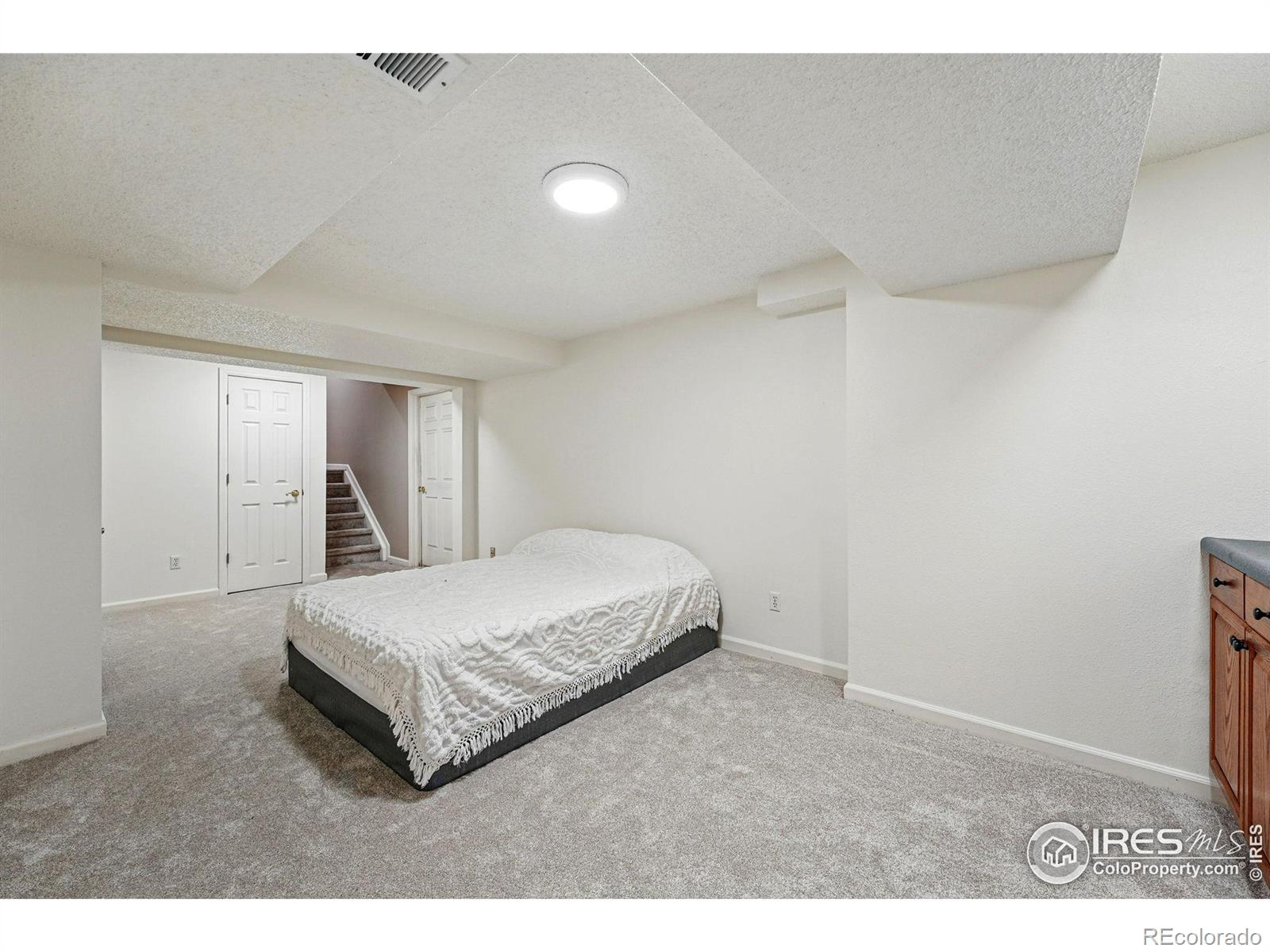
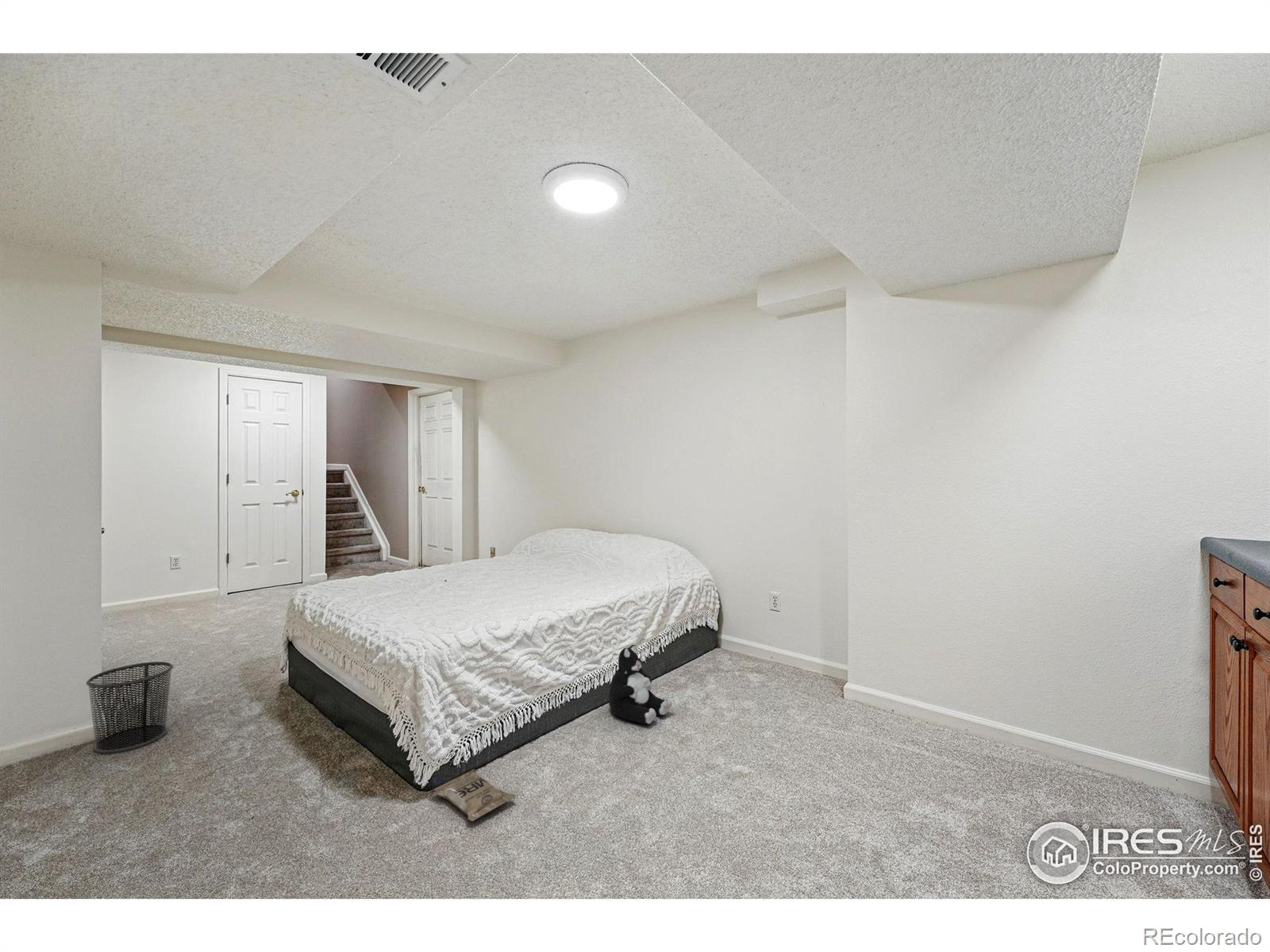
+ waste bin (131, 706)
+ bag (472, 793)
+ plush toy (636, 681)
